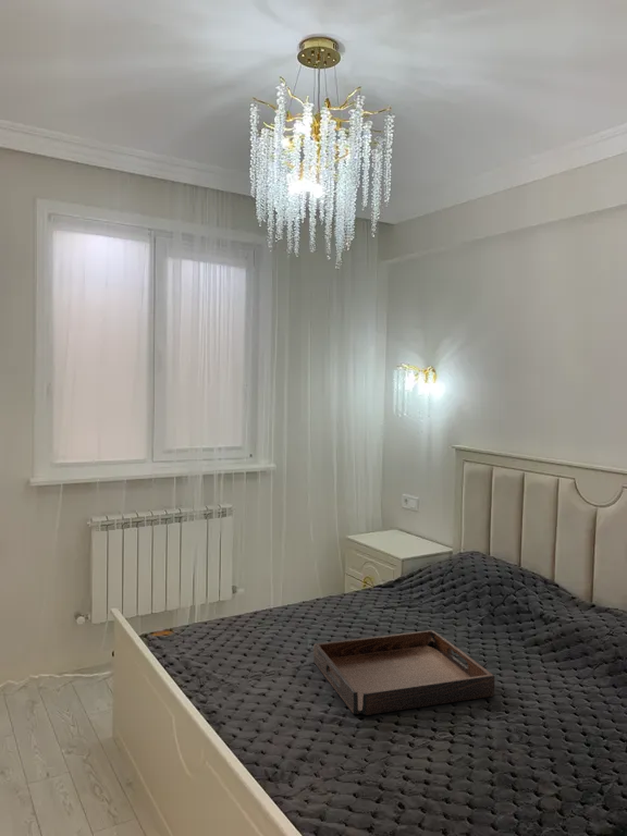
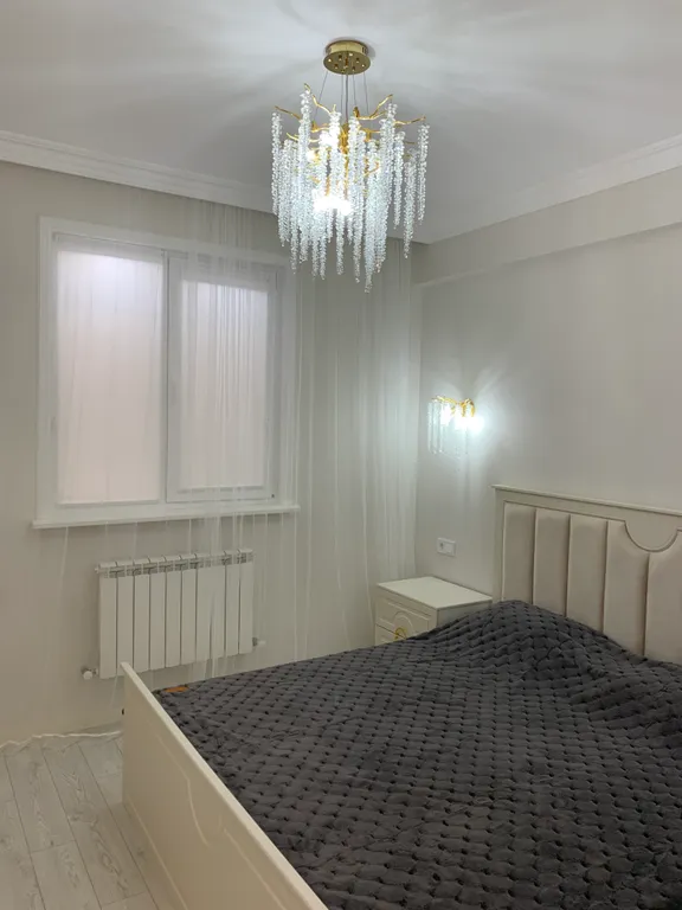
- serving tray (398, 667)
